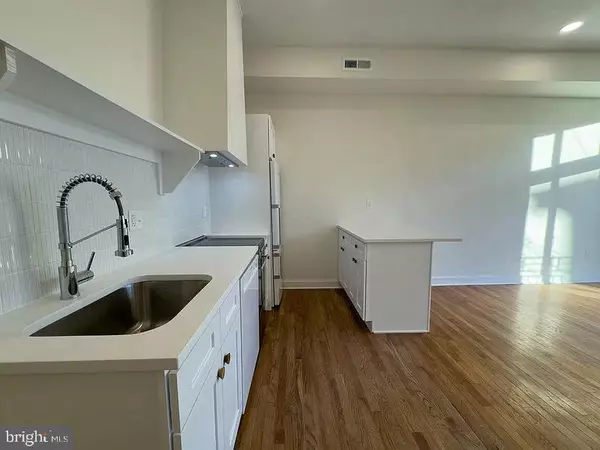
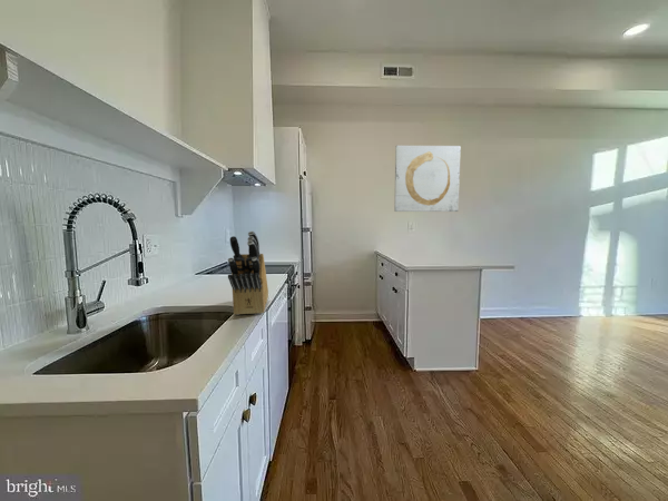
+ wall art (426, 178)
+ knife block (249, 269)
